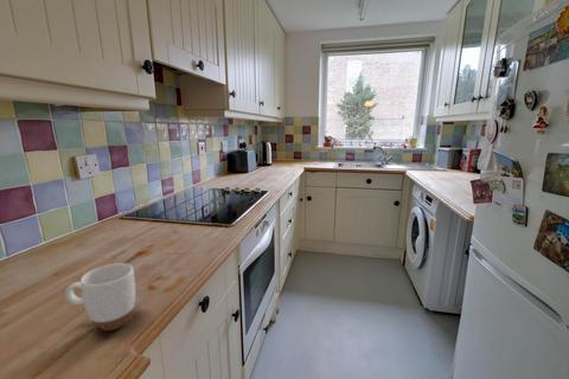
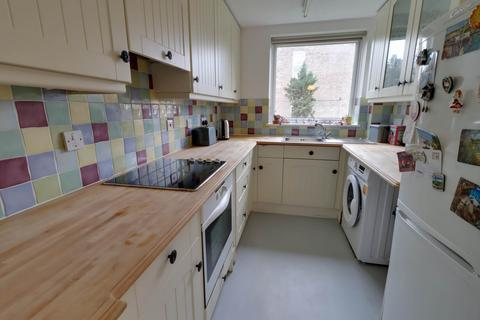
- mug (101, 298)
